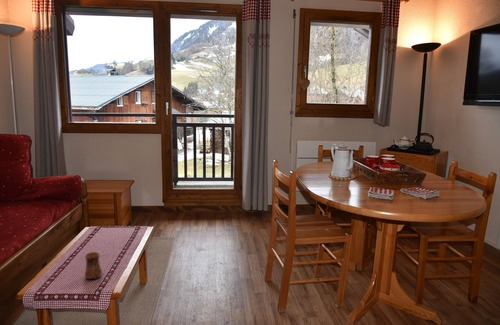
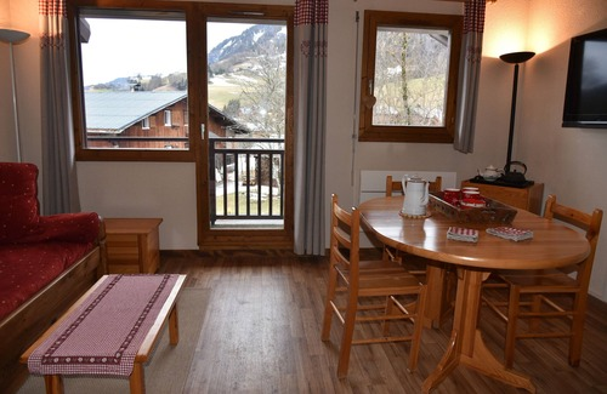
- cup (92, 265)
